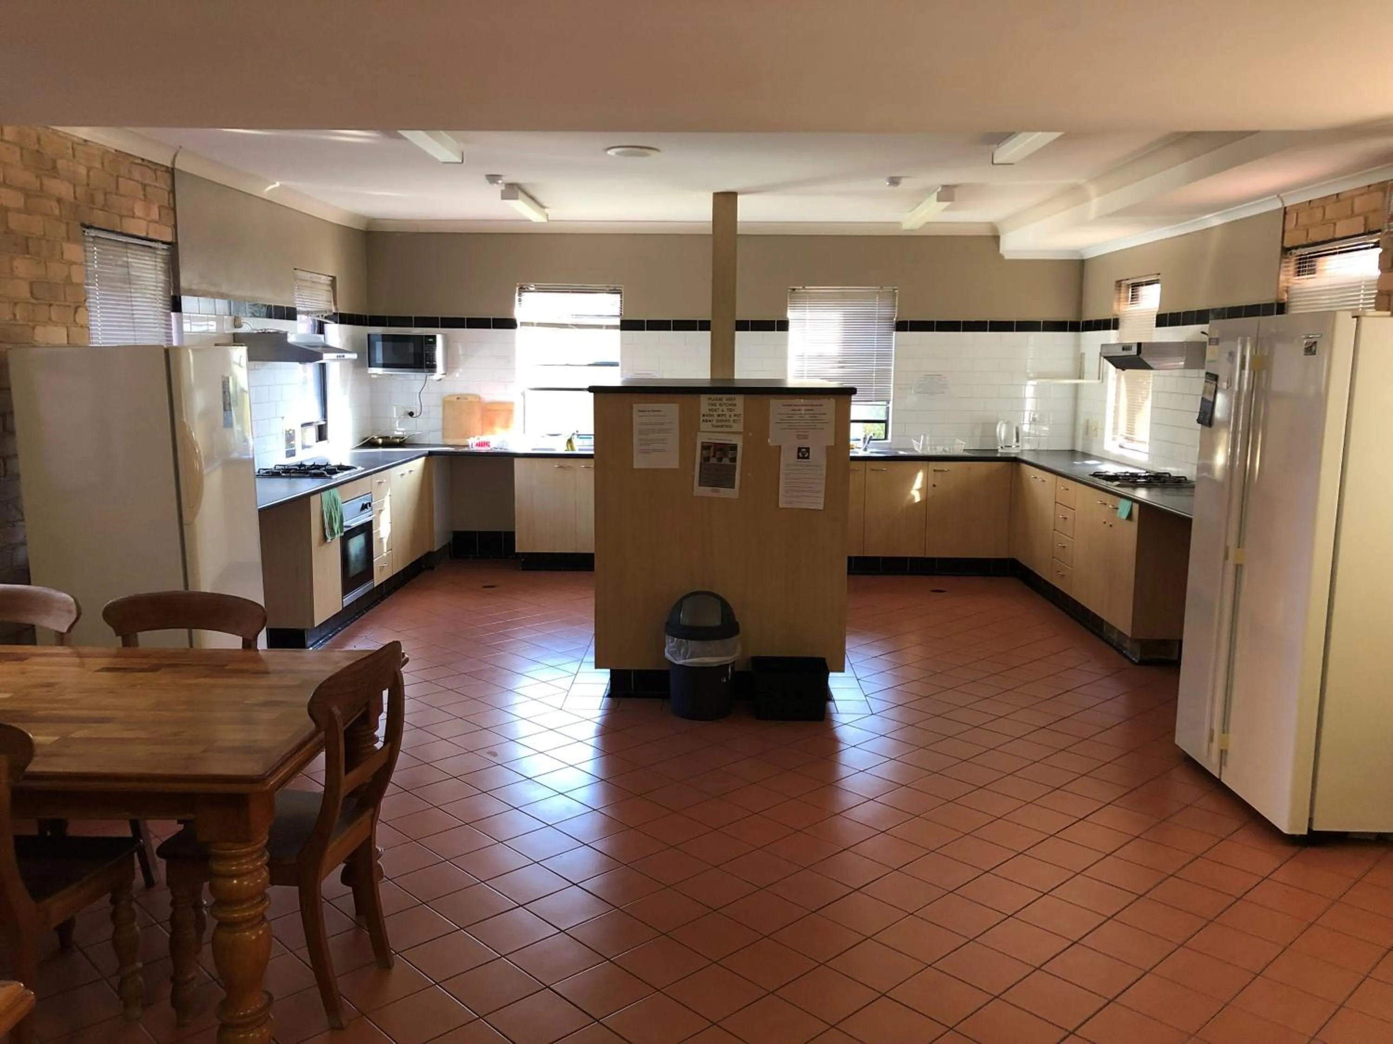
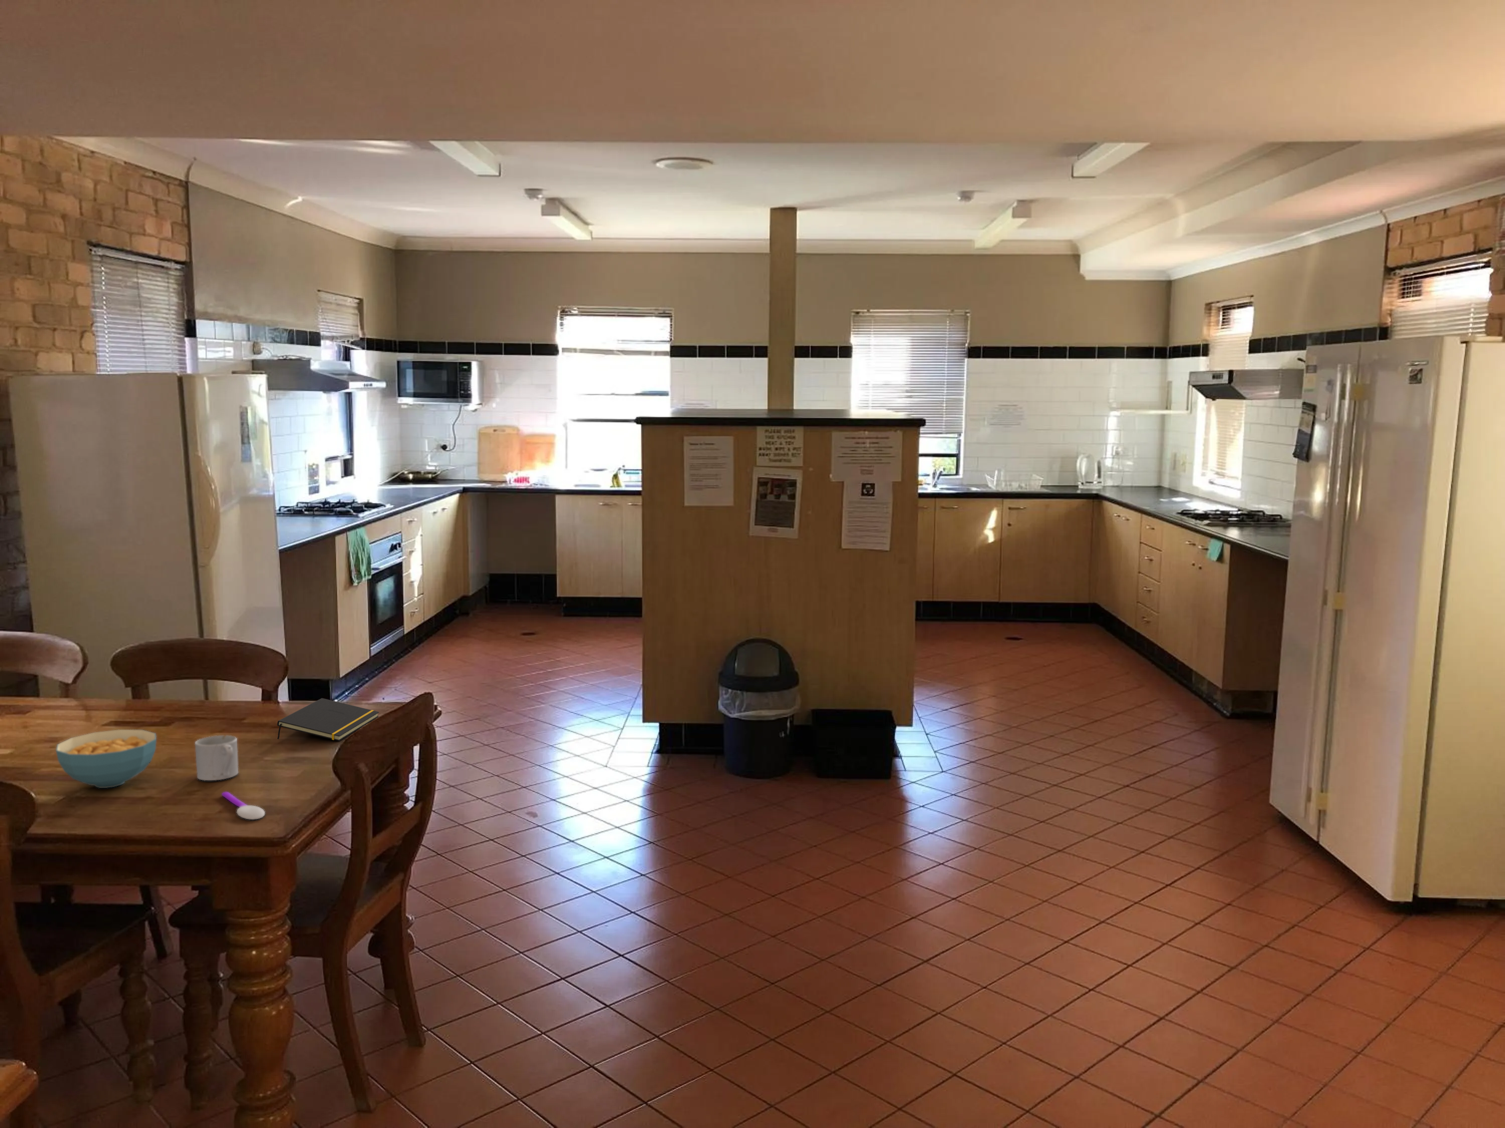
+ cereal bowl (108, 763)
+ notepad (329, 718)
+ spoon (241, 803)
+ mug (219, 760)
